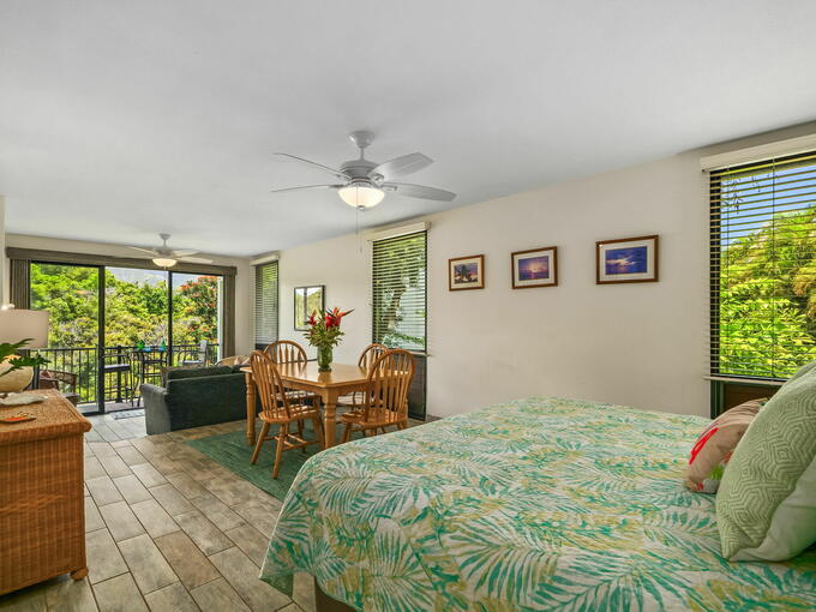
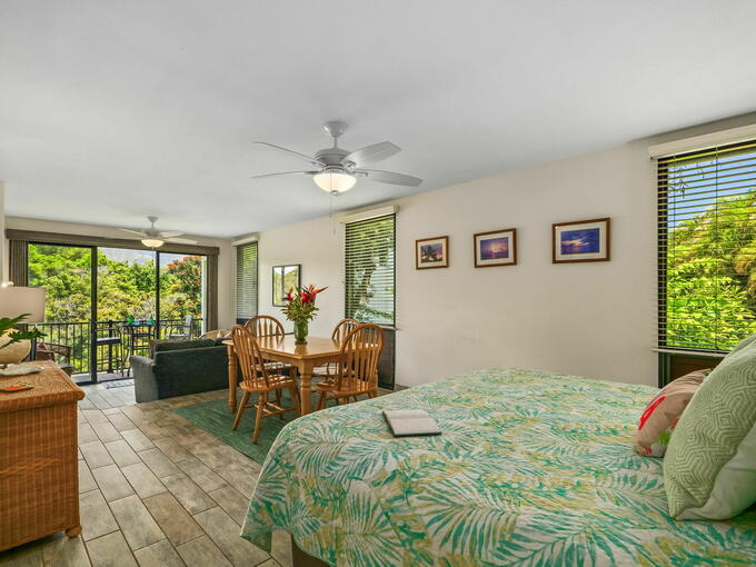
+ hardback book (409, 419)
